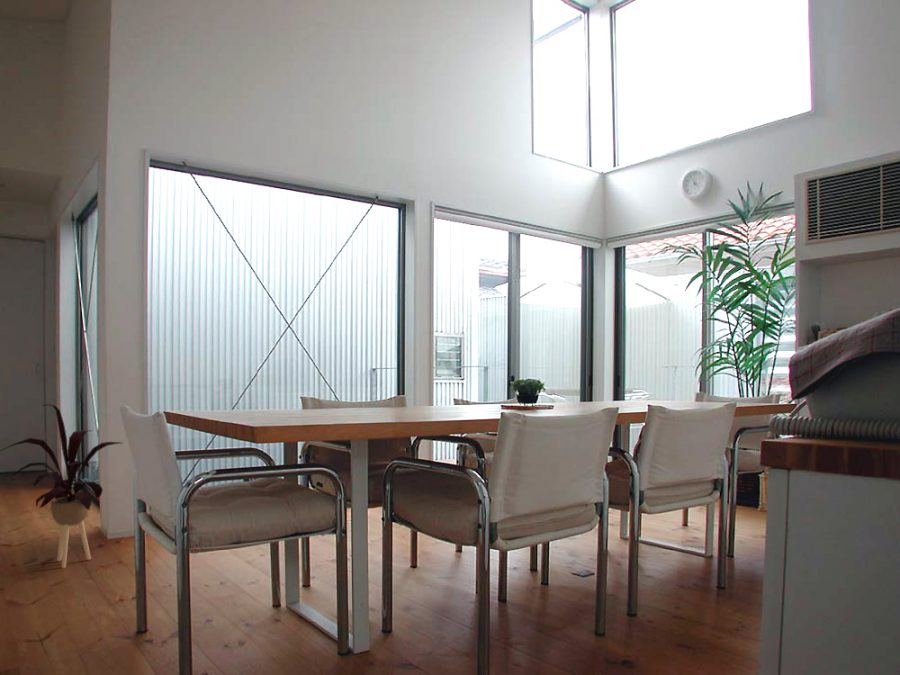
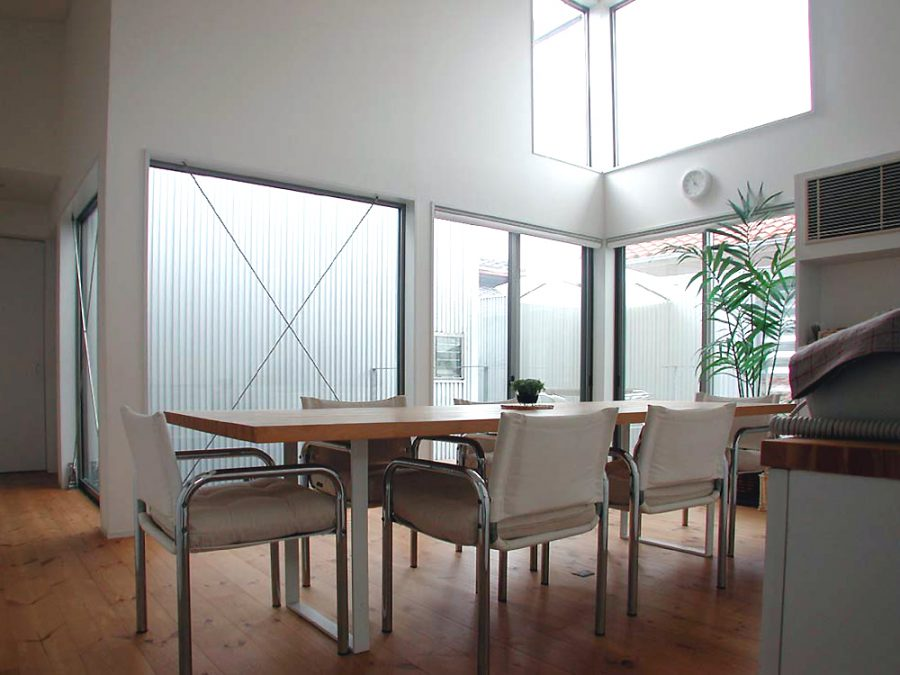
- house plant (63, 481)
